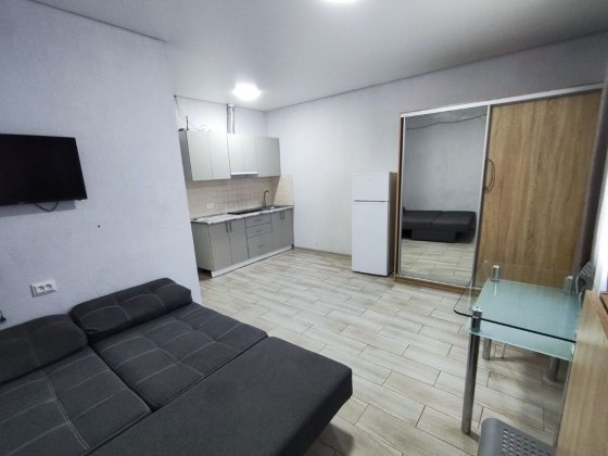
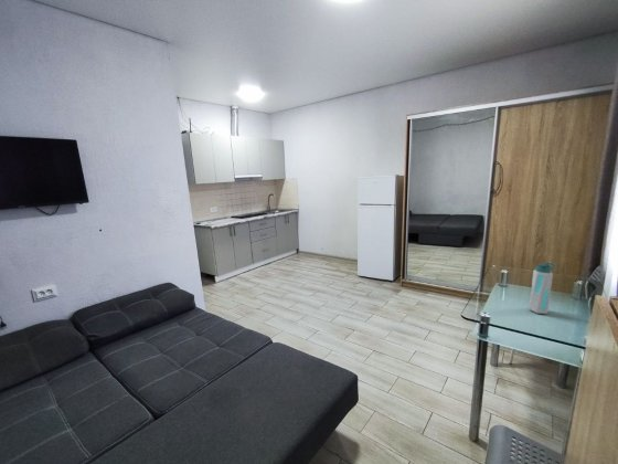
+ water bottle (542, 287)
